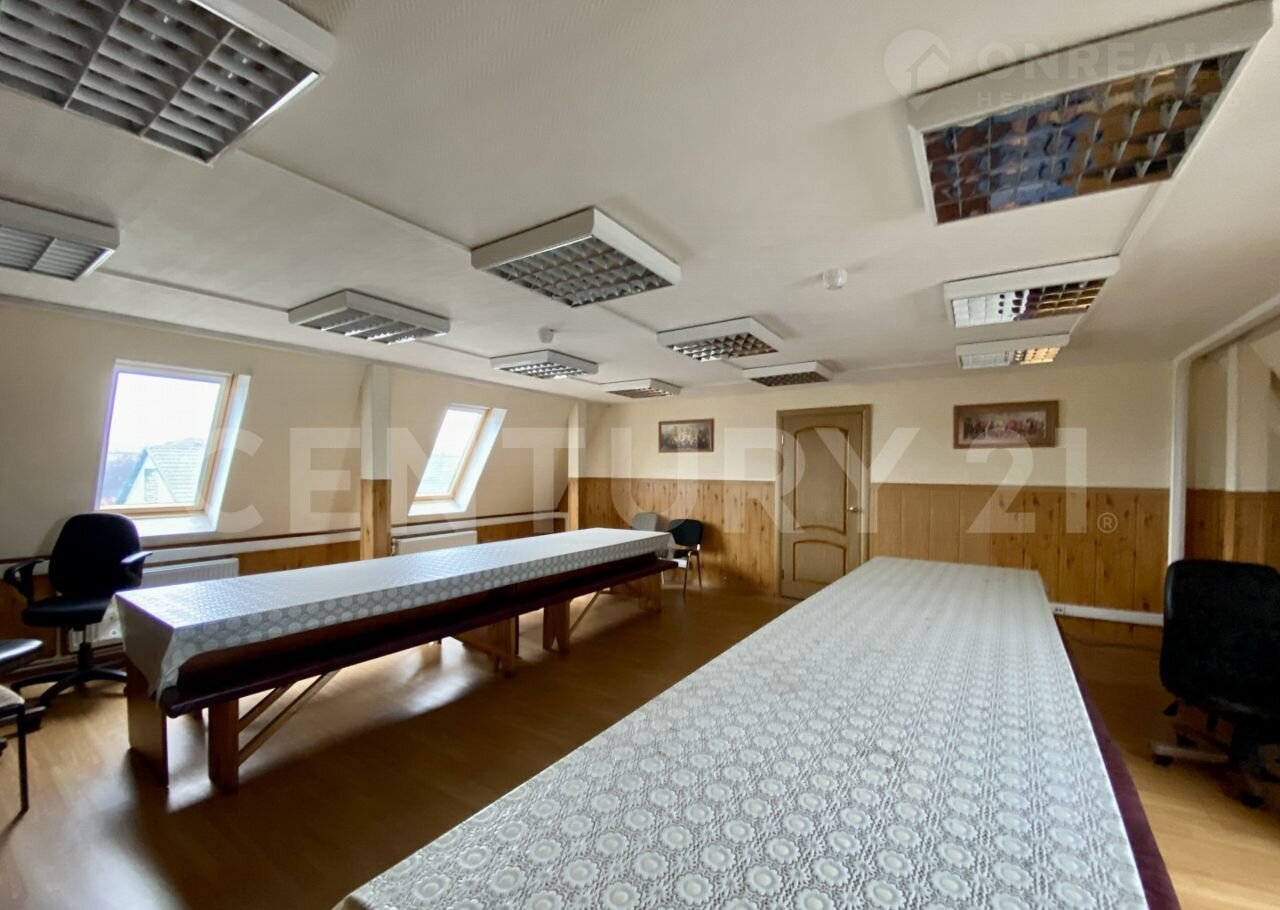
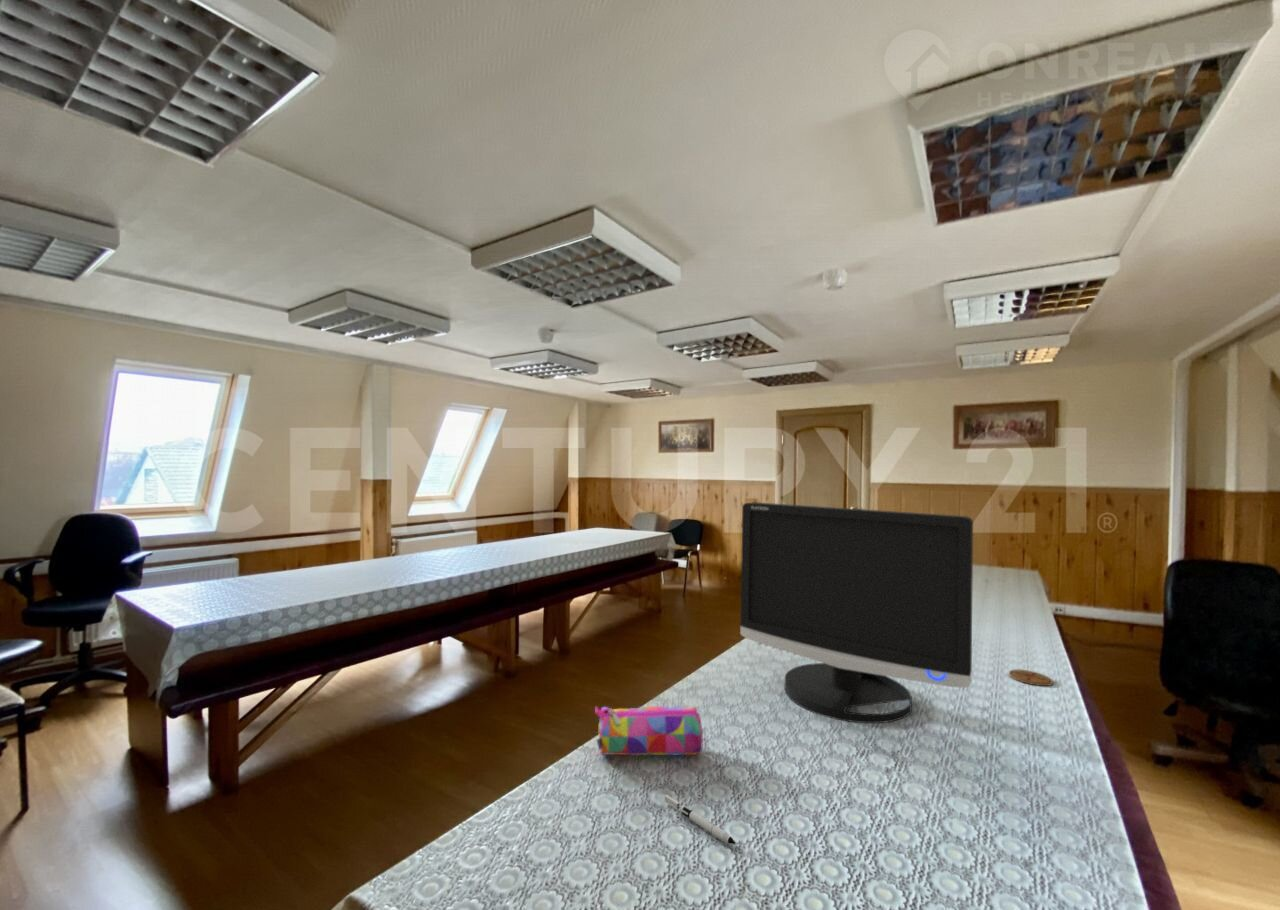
+ monitor (846, 601)
+ toy rocket (698, 819)
+ coaster (1030, 677)
+ pencil case (648, 730)
